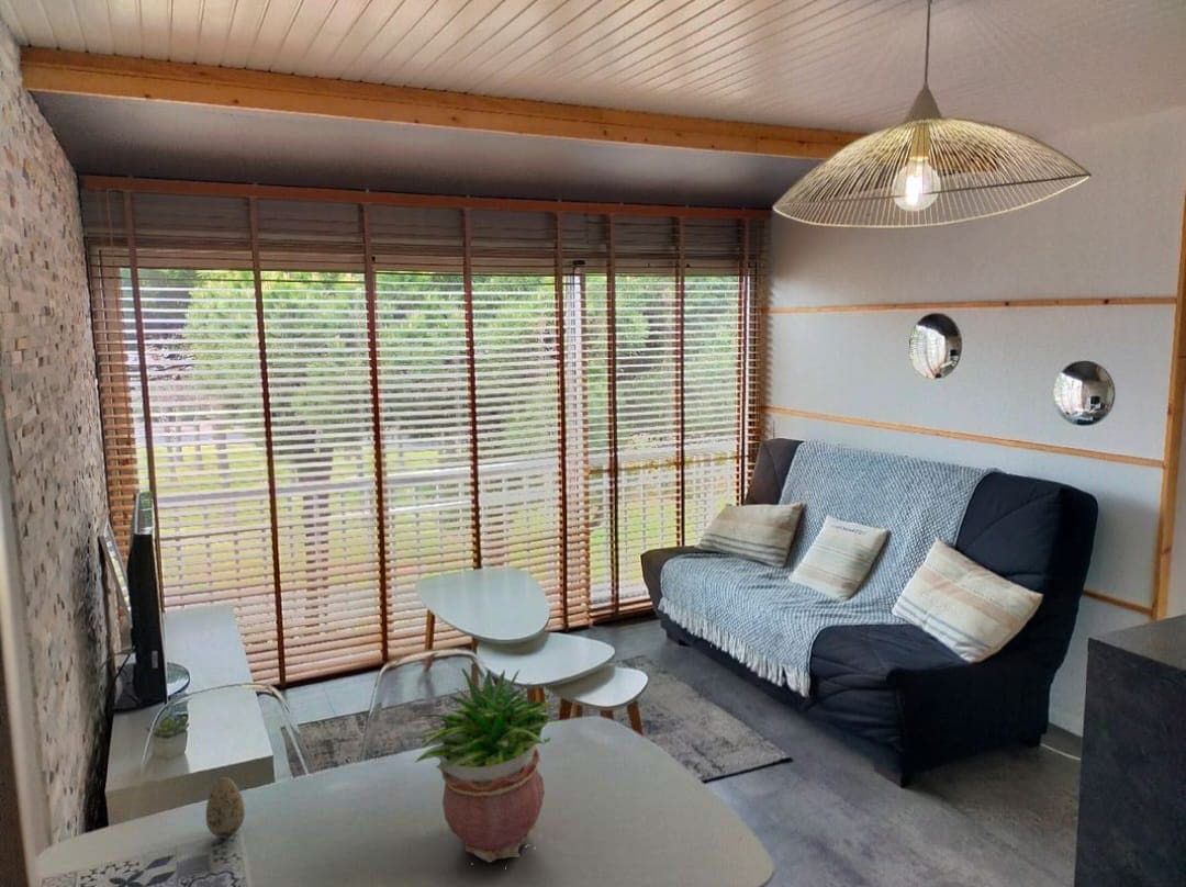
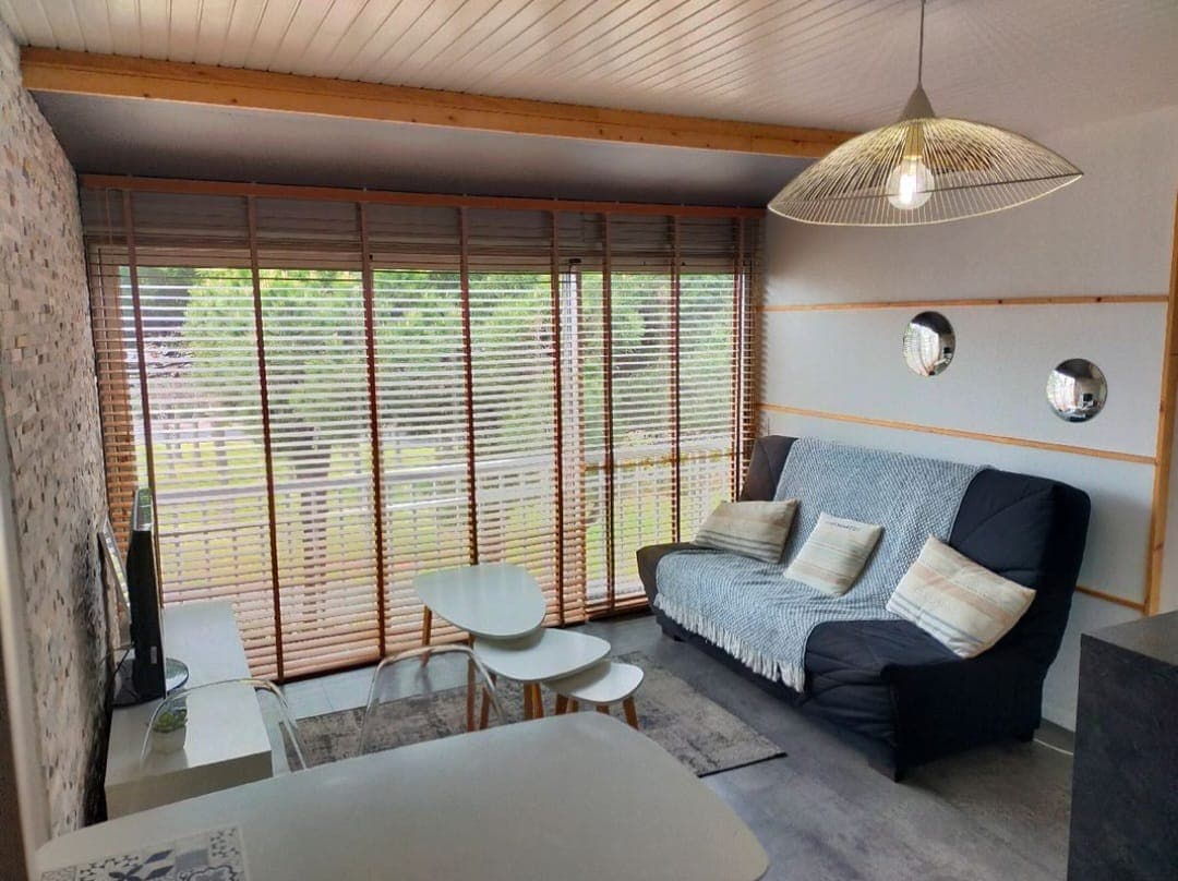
- potted plant (489, 759)
- decorative egg (224, 807)
